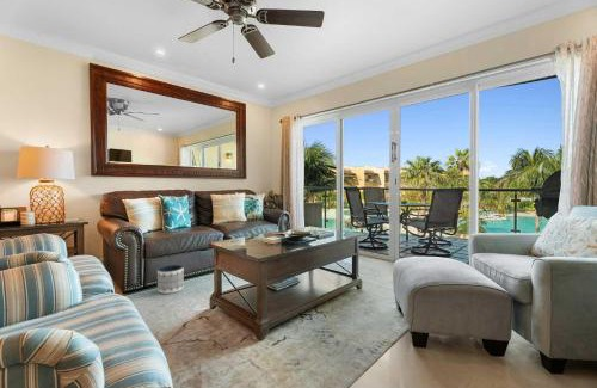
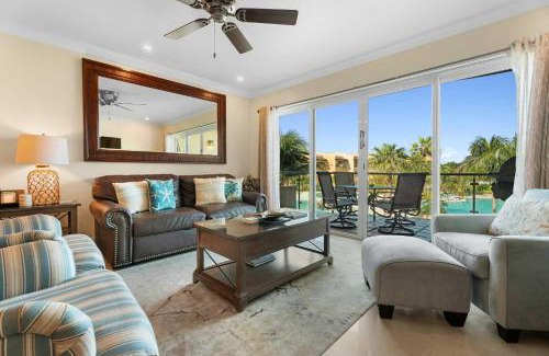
- planter (171, 278)
